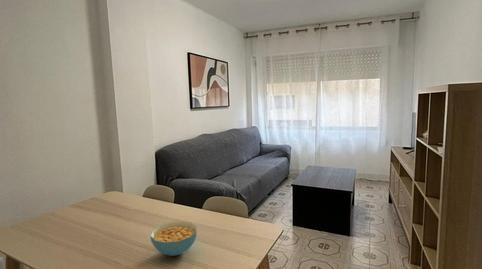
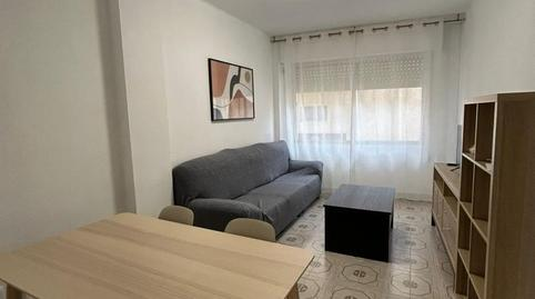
- cereal bowl (174, 241)
